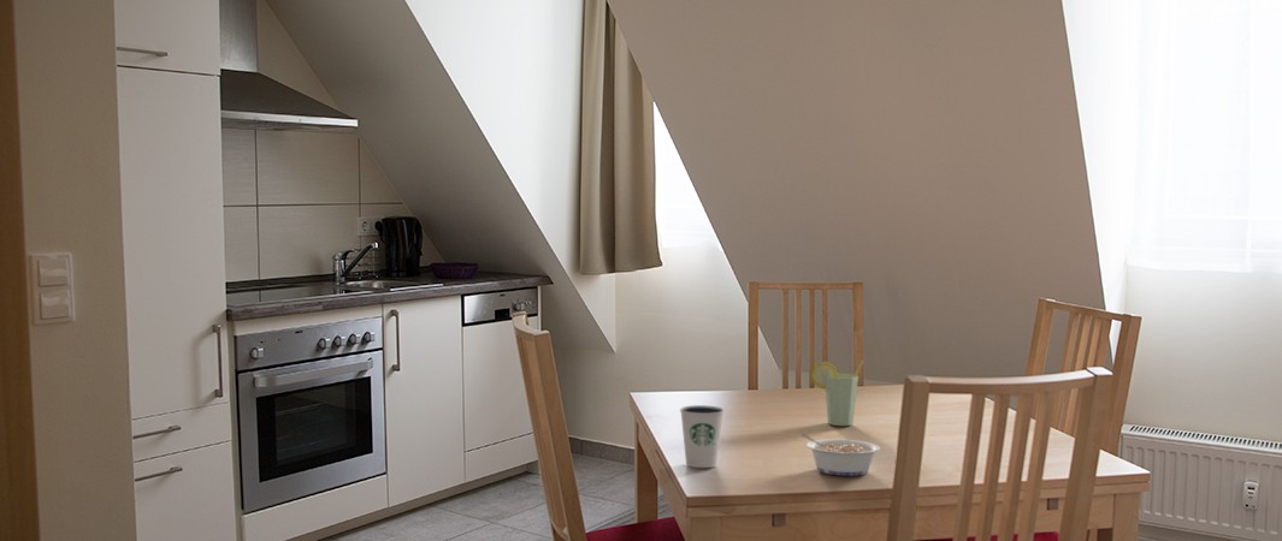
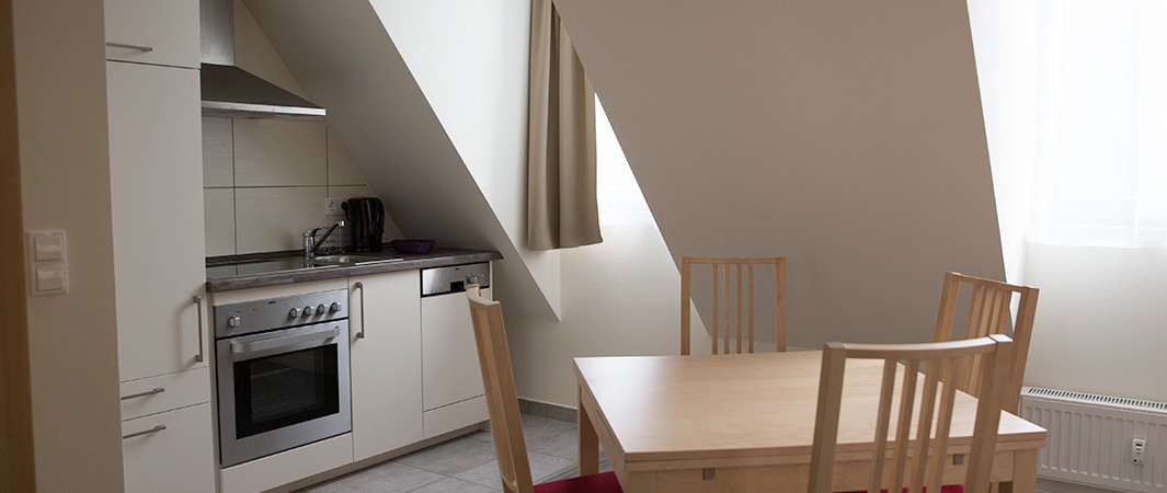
- dixie cup (701, 436)
- legume (839, 454)
- cup (837, 391)
